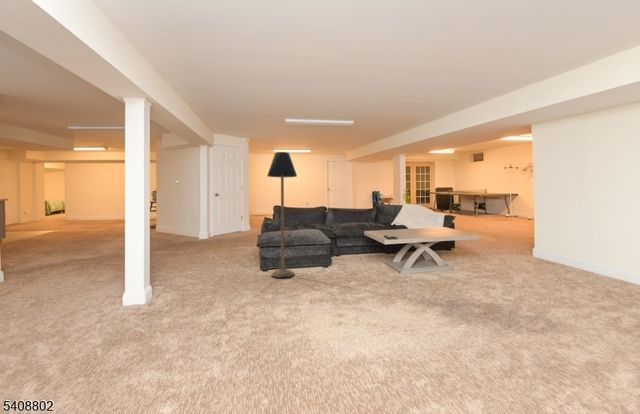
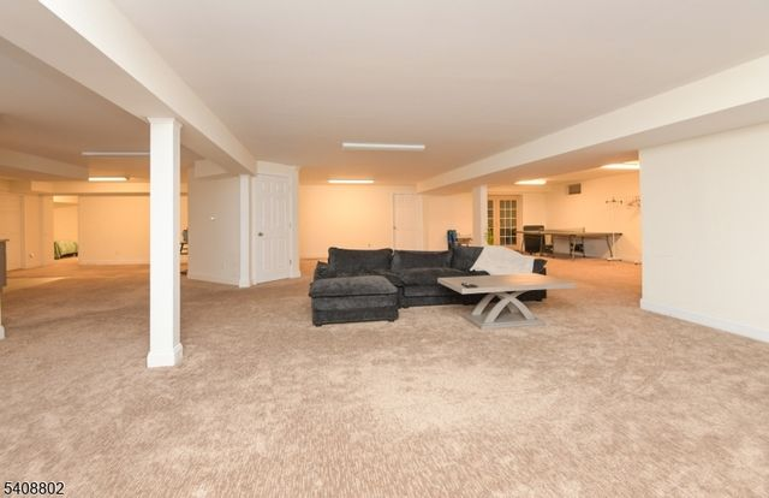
- floor lamp (282, 213)
